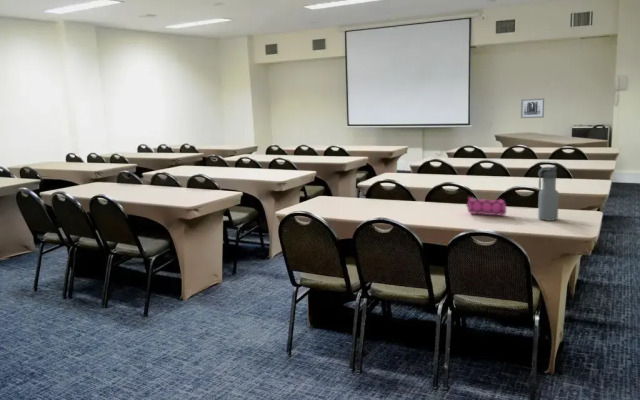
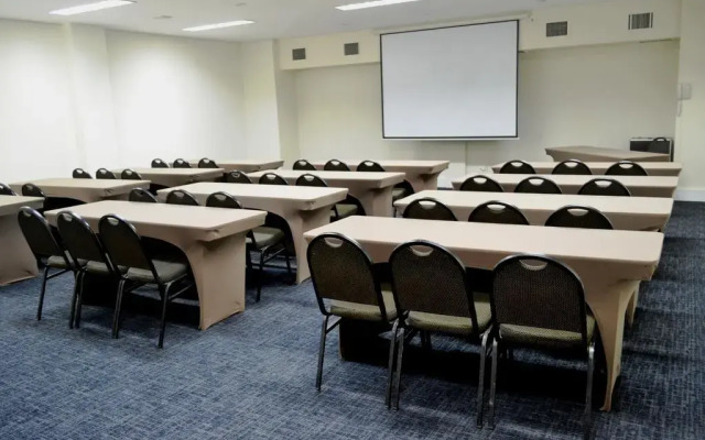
- wall art (532, 108)
- water bottle (548, 193)
- pencil case (486, 206)
